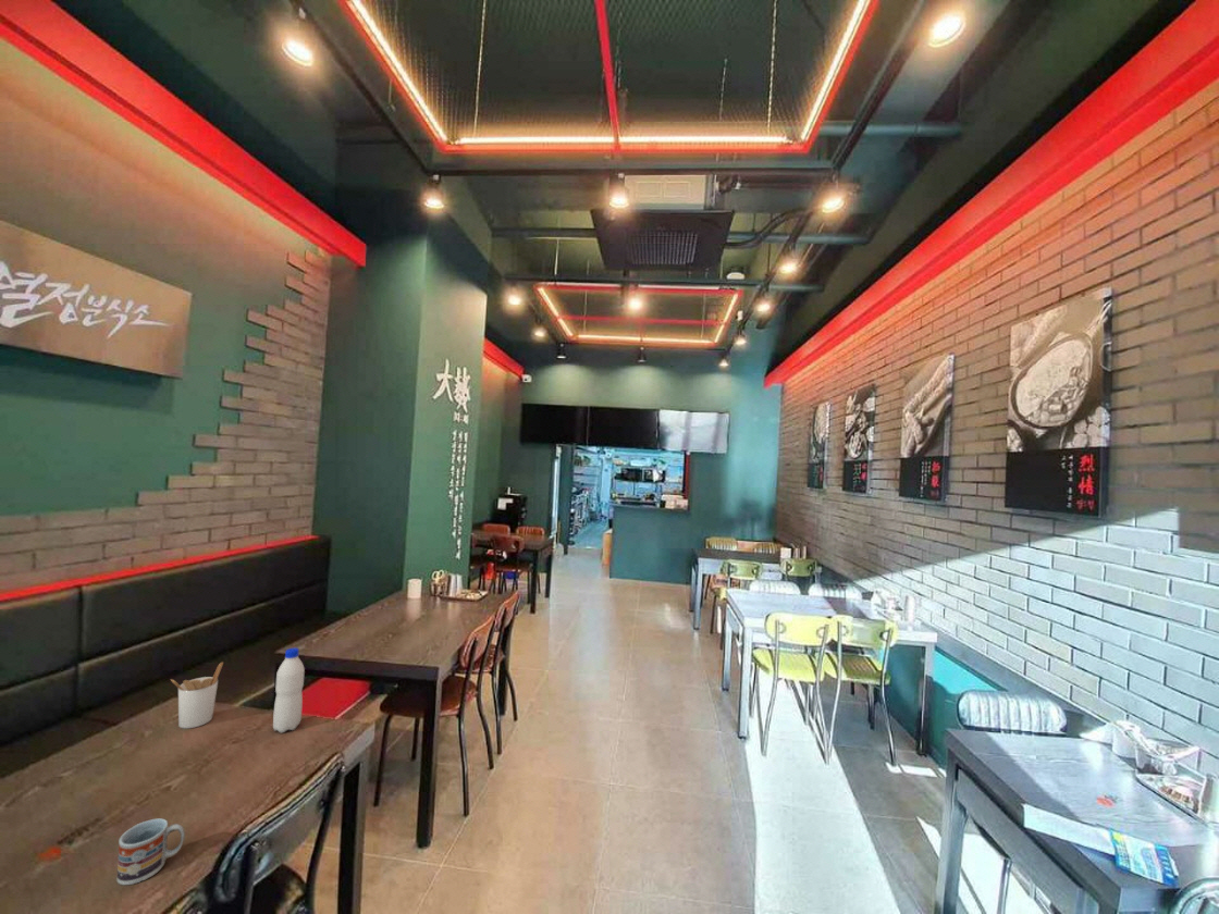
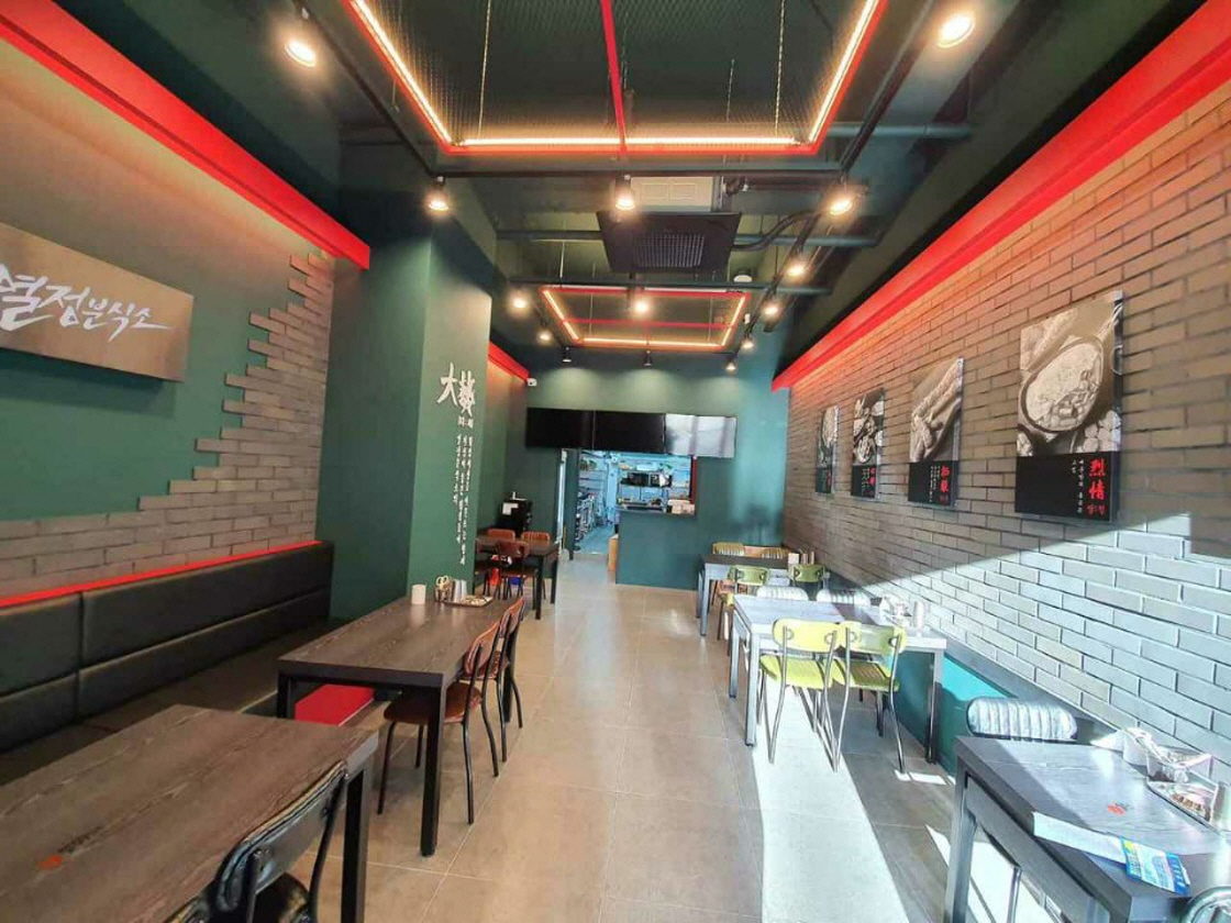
- water bottle (290, 688)
- utensil holder (197, 696)
- cup (151, 847)
